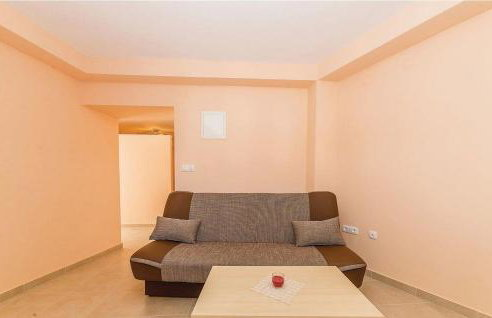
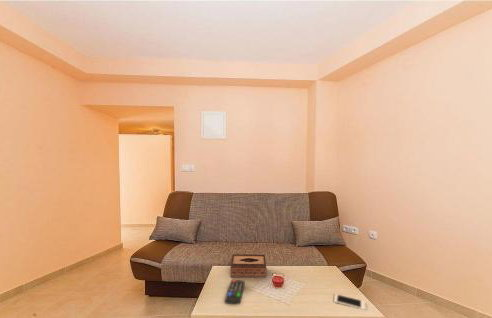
+ remote control (235, 291)
+ cell phone (349, 301)
+ tissue box (248, 265)
